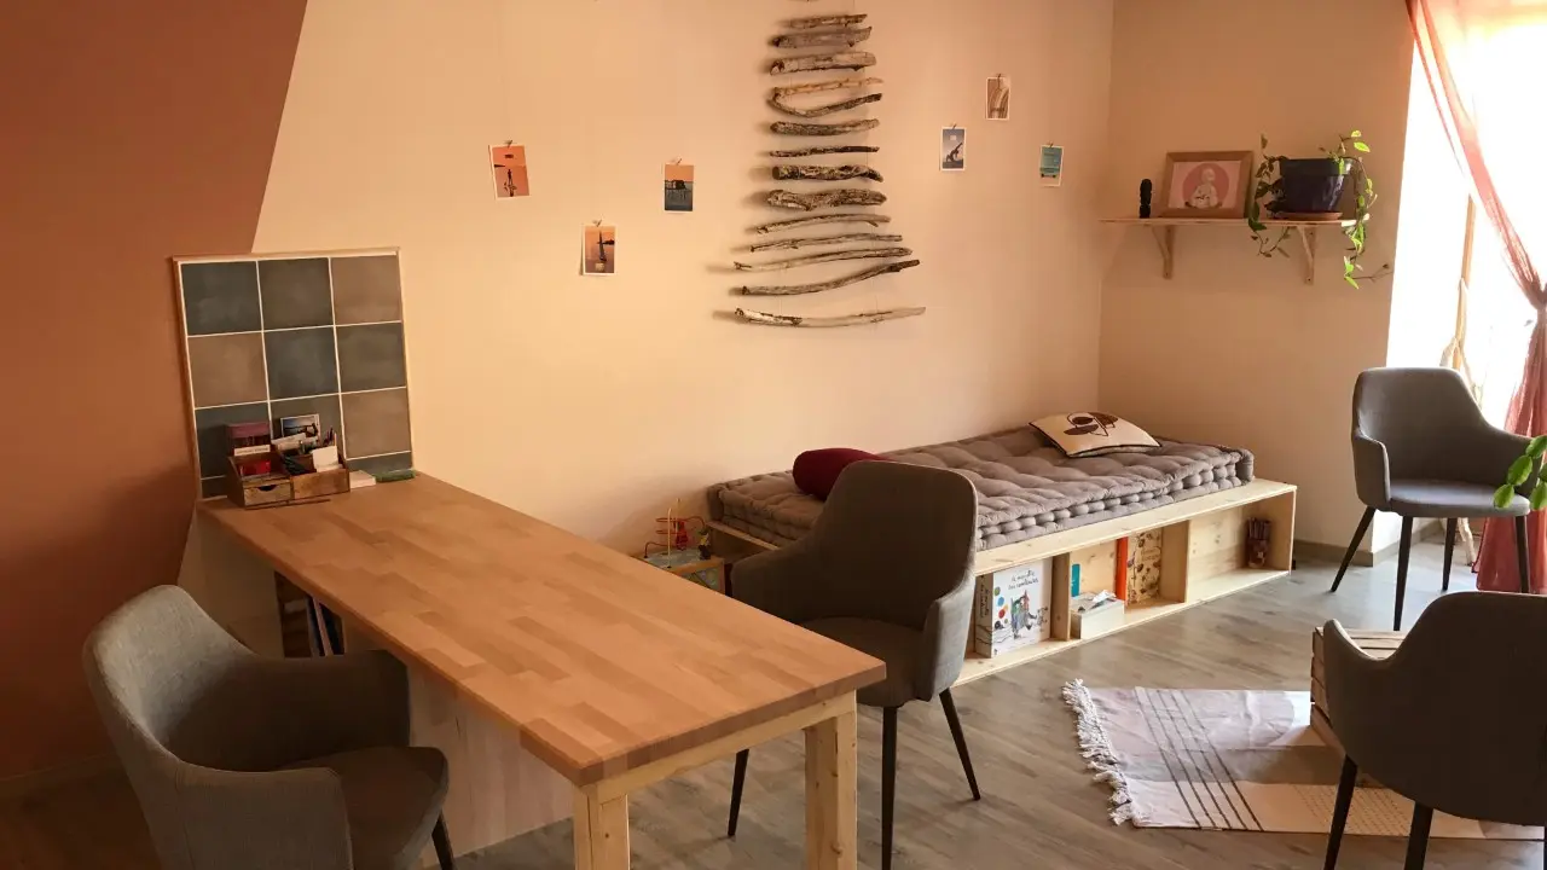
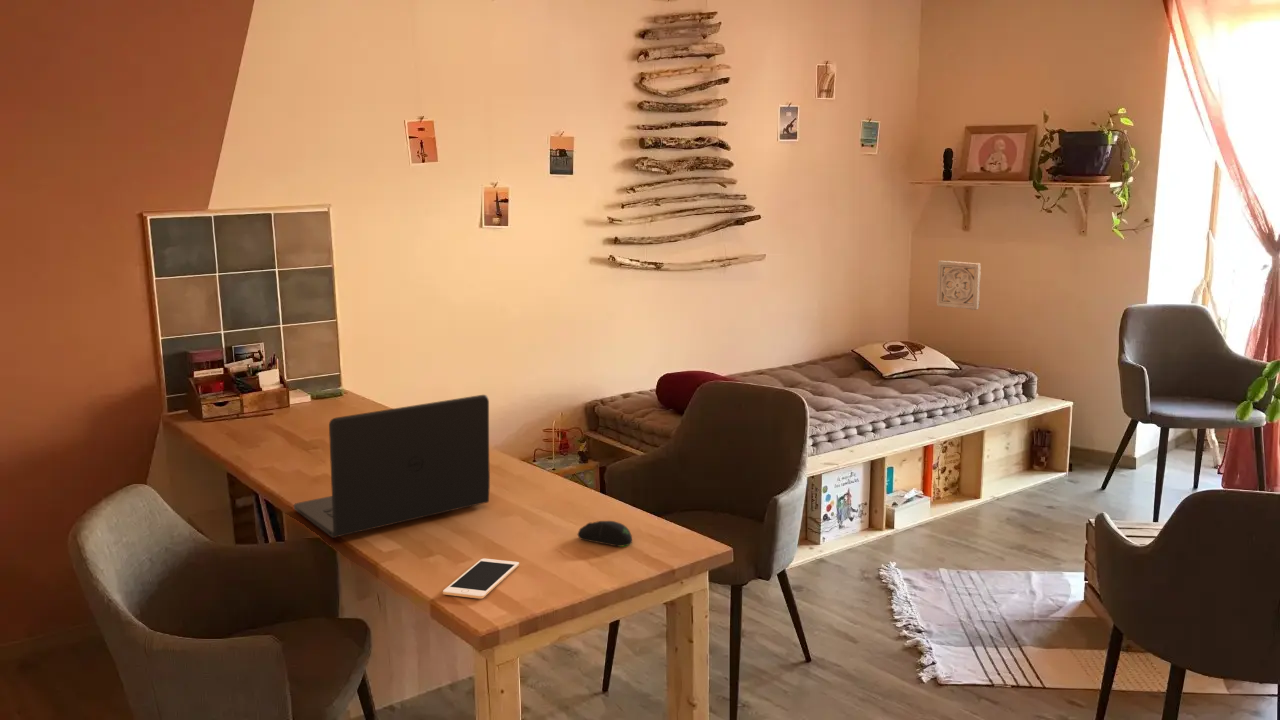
+ cell phone (482, 577)
+ computer mouse (605, 530)
+ laptop (390, 453)
+ wall ornament (958, 284)
